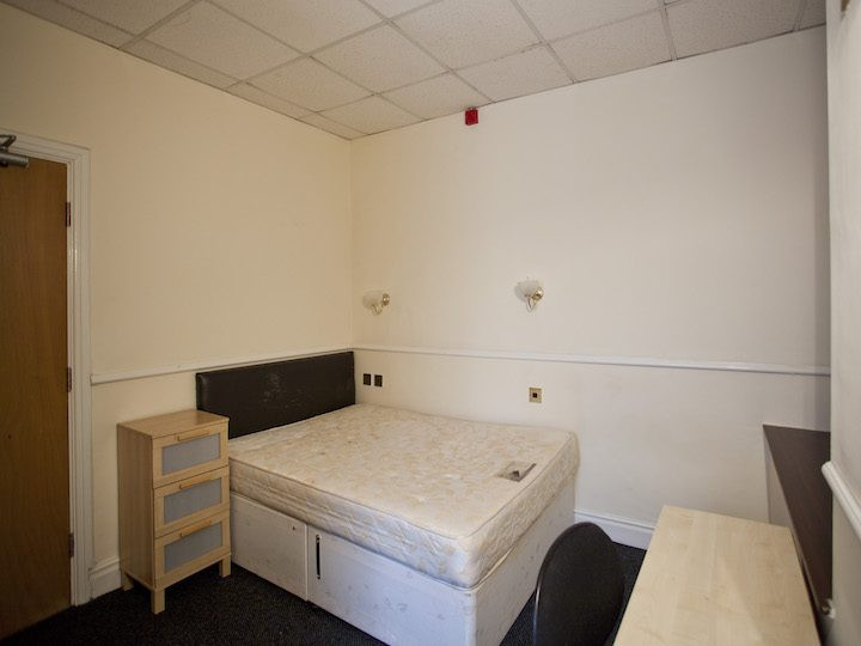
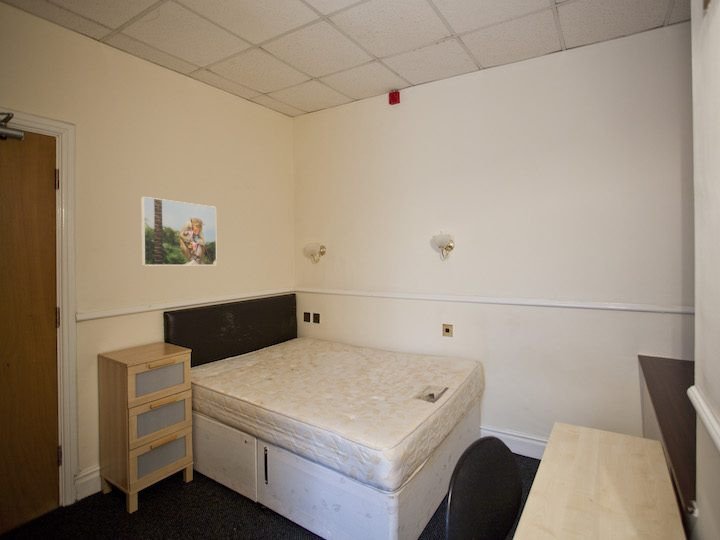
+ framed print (181, 233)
